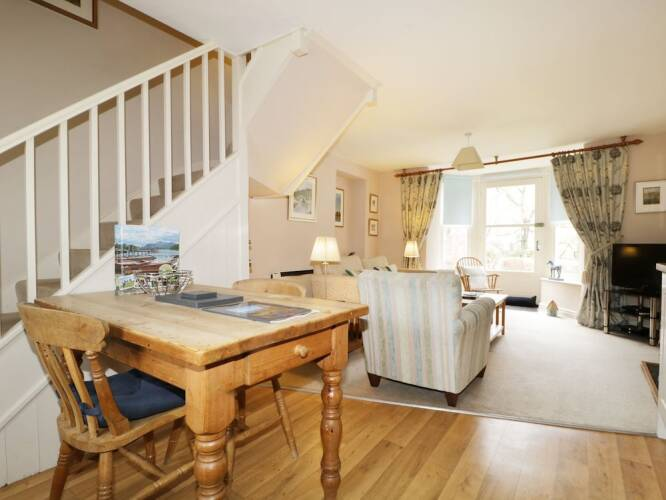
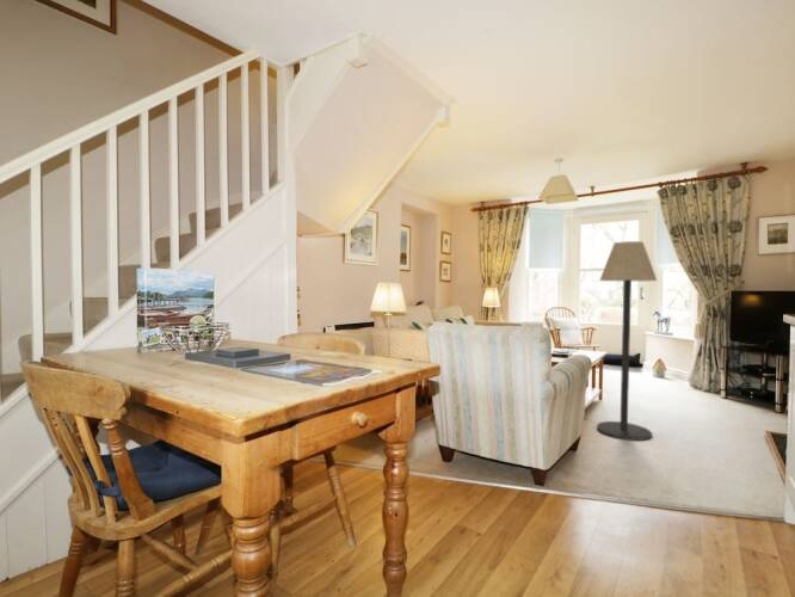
+ floor lamp (625, 337)
